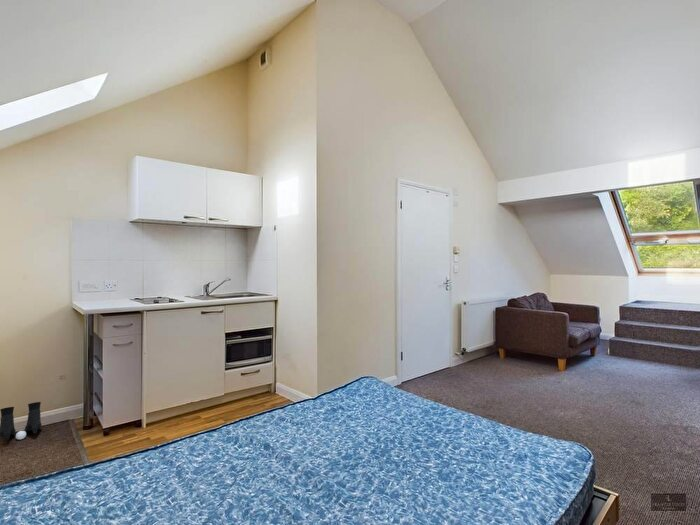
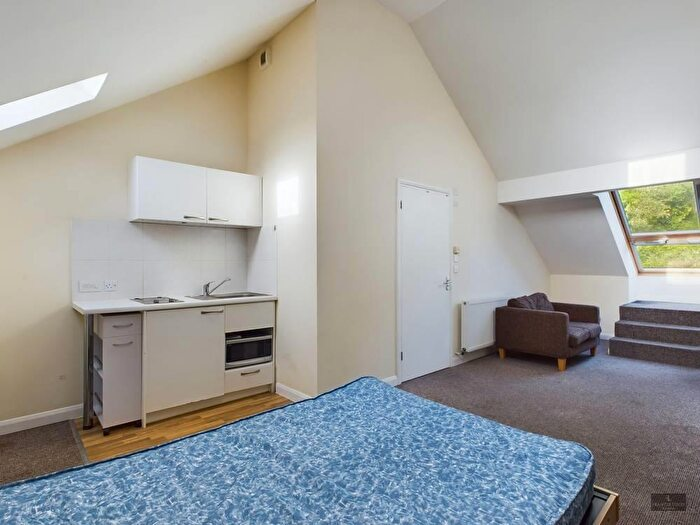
- boots (13, 418)
